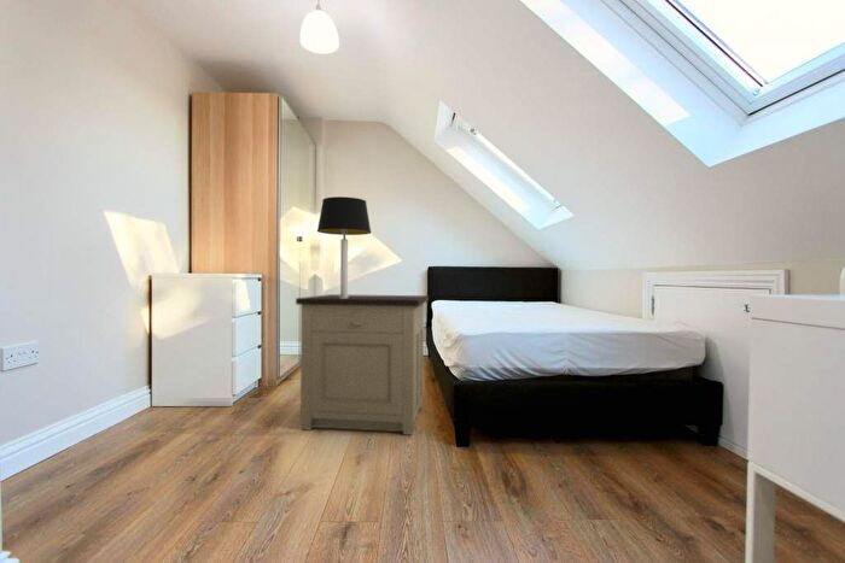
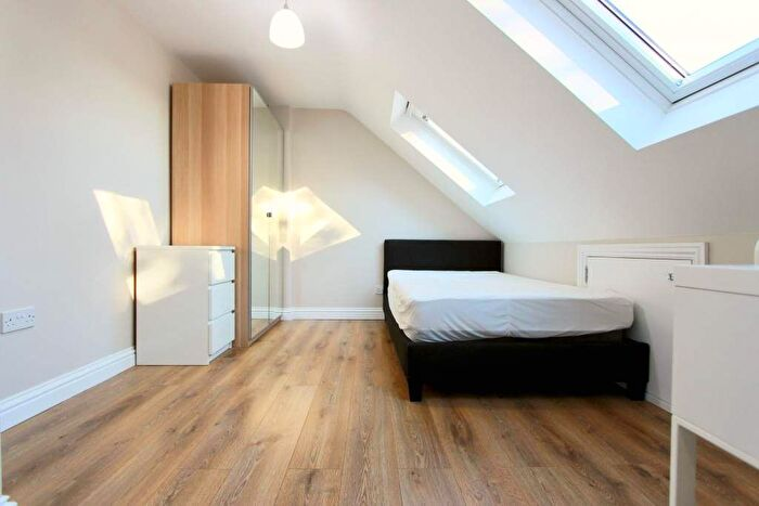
- table lamp (344, 248)
- nightstand (367, 357)
